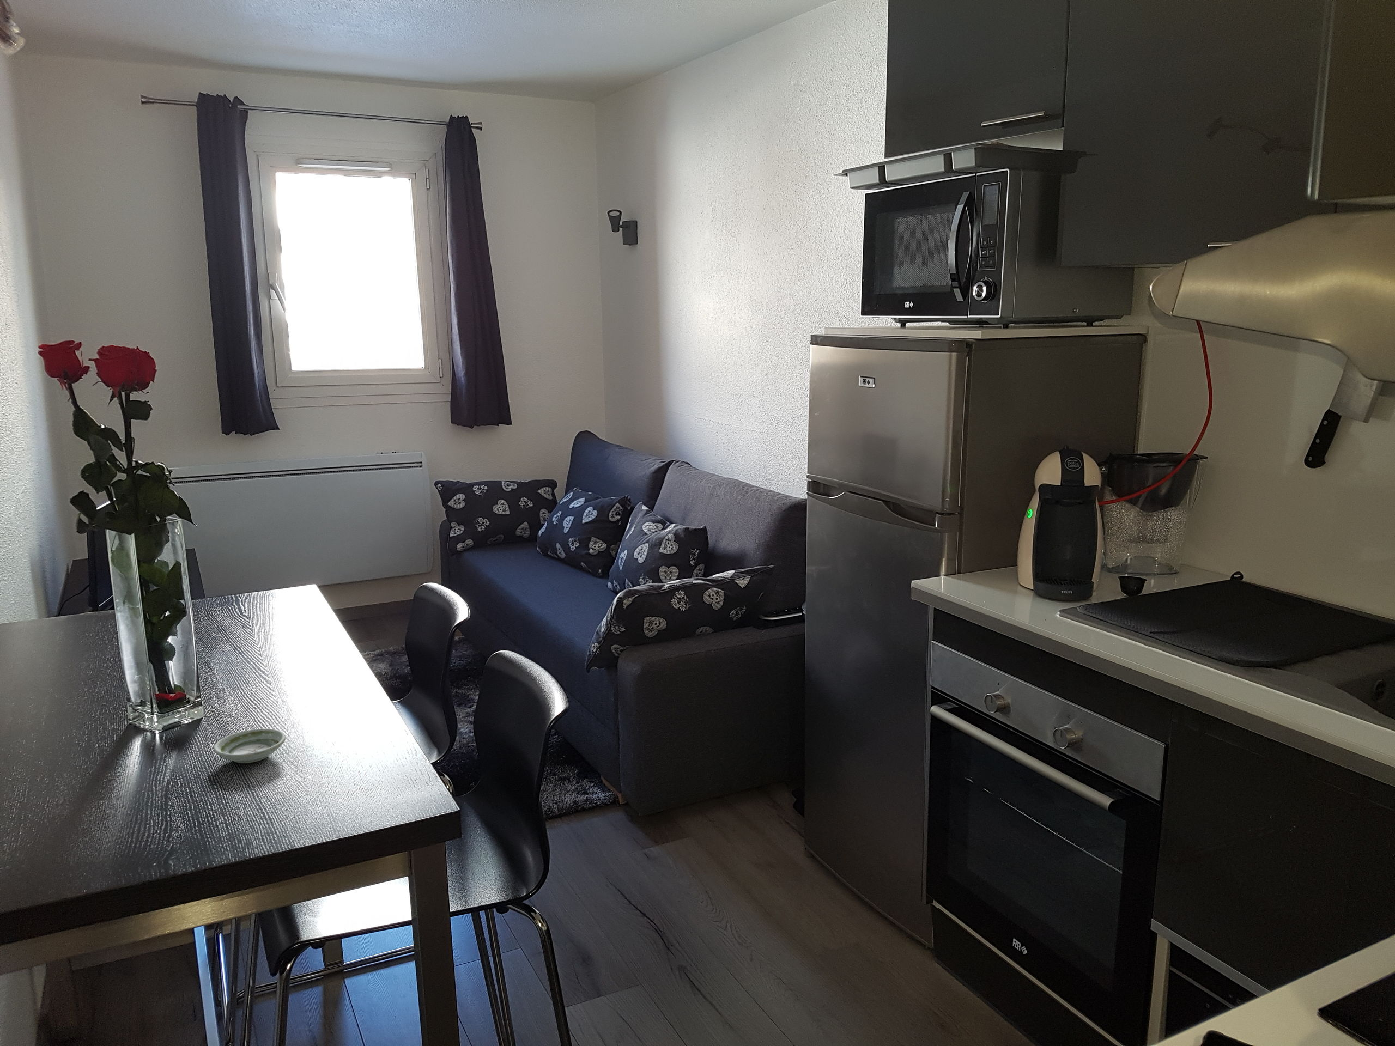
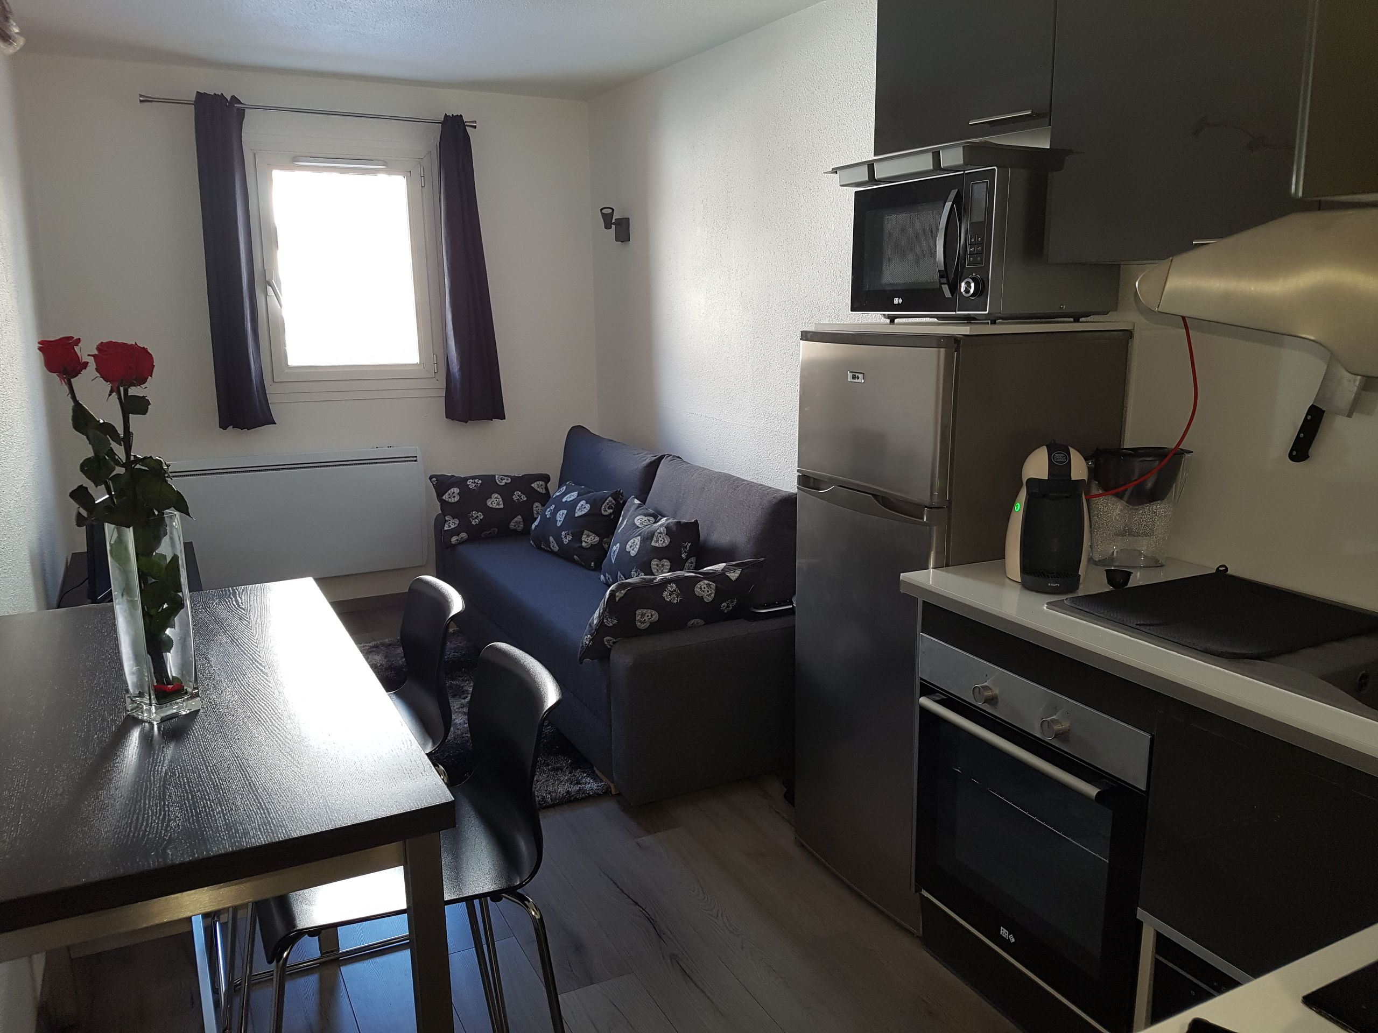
- saucer (250, 748)
